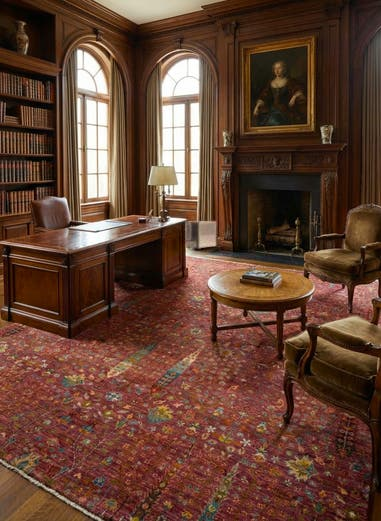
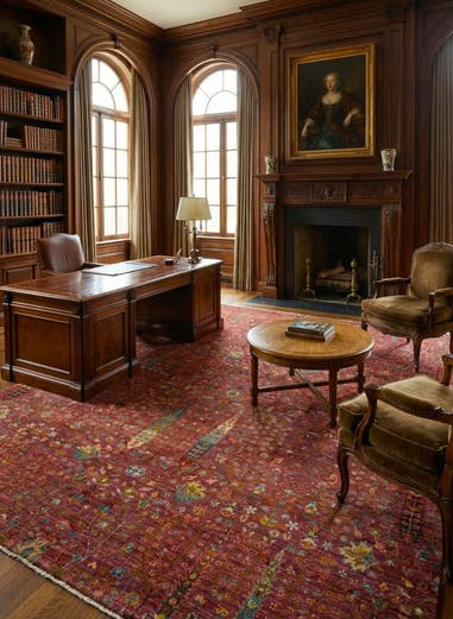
- air purifier (201, 234)
